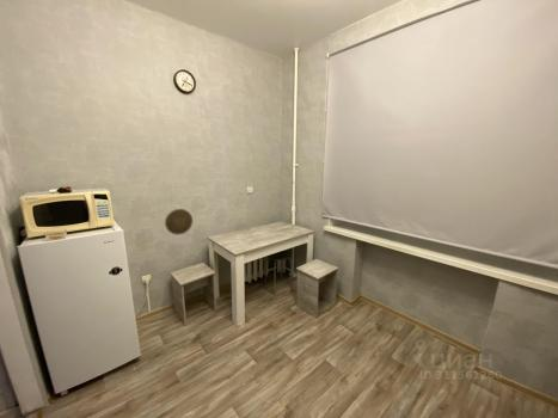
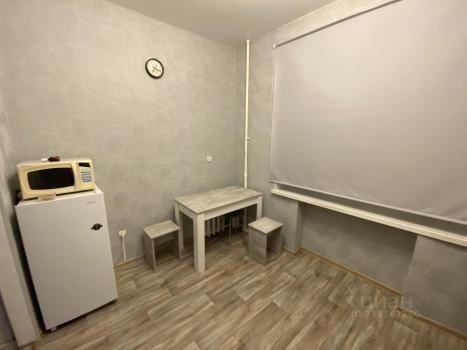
- decorative plate (179, 221)
